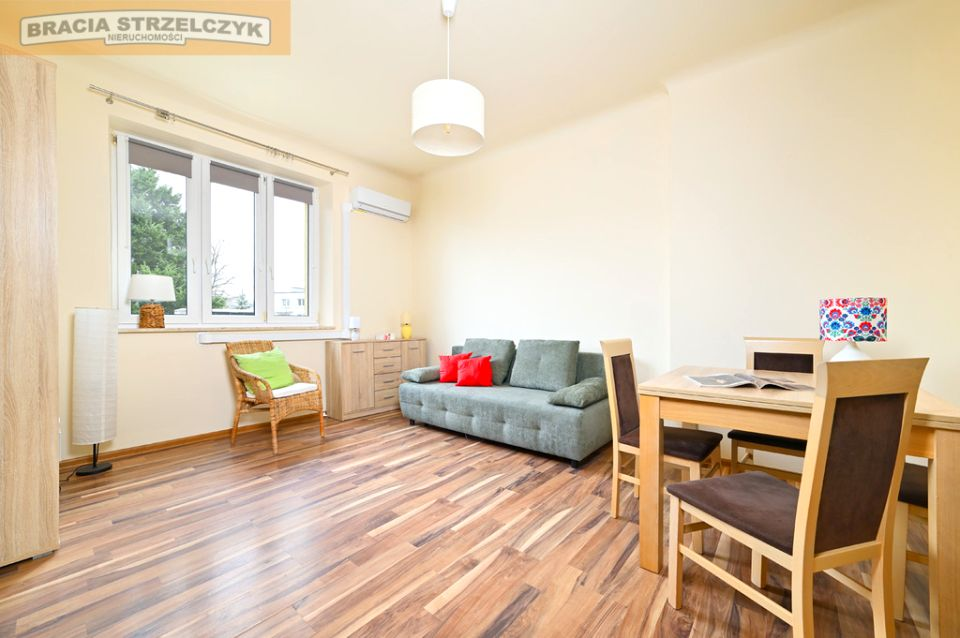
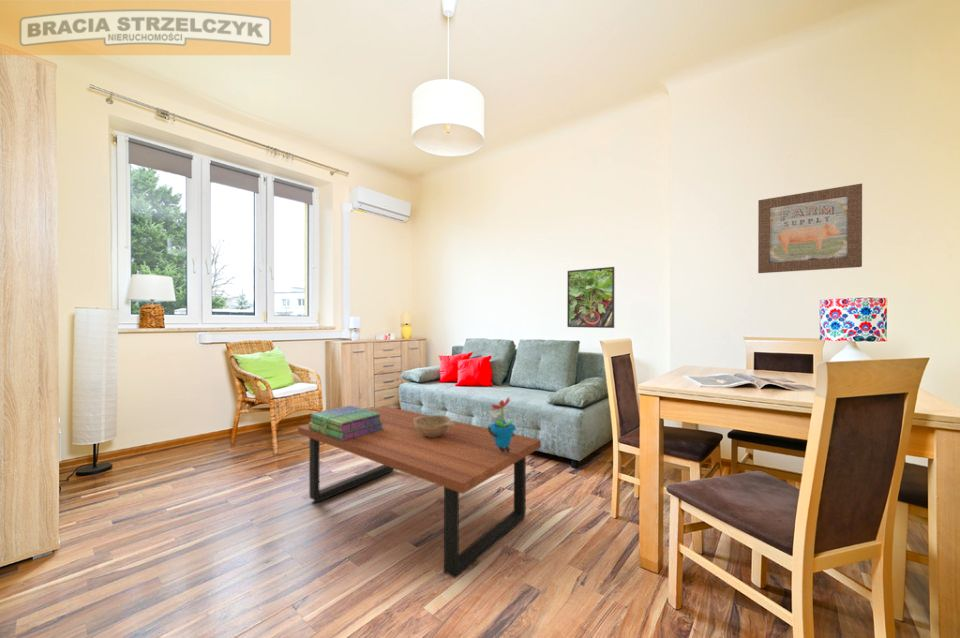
+ wall art (806, 231)
+ potted flower (501, 424)
+ stack of books (346, 421)
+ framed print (590, 298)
+ coffee table (412, 470)
+ decorative bowl (432, 426)
